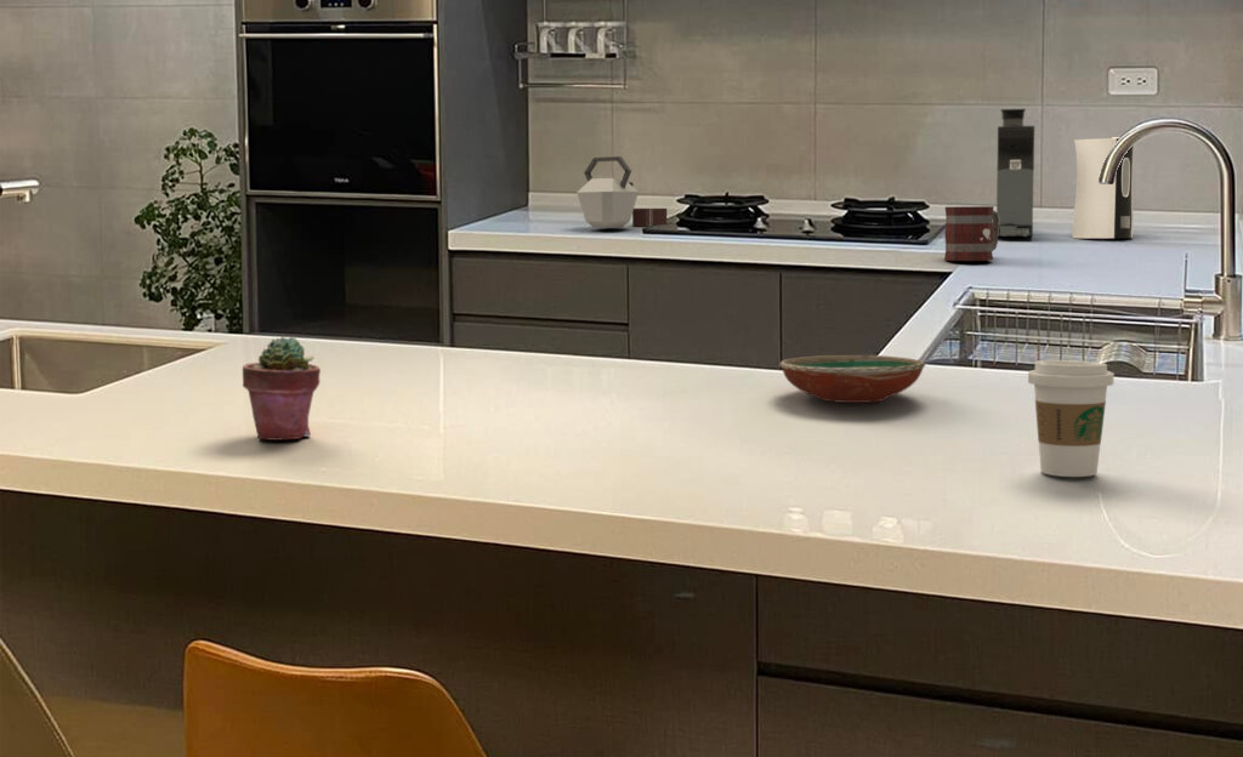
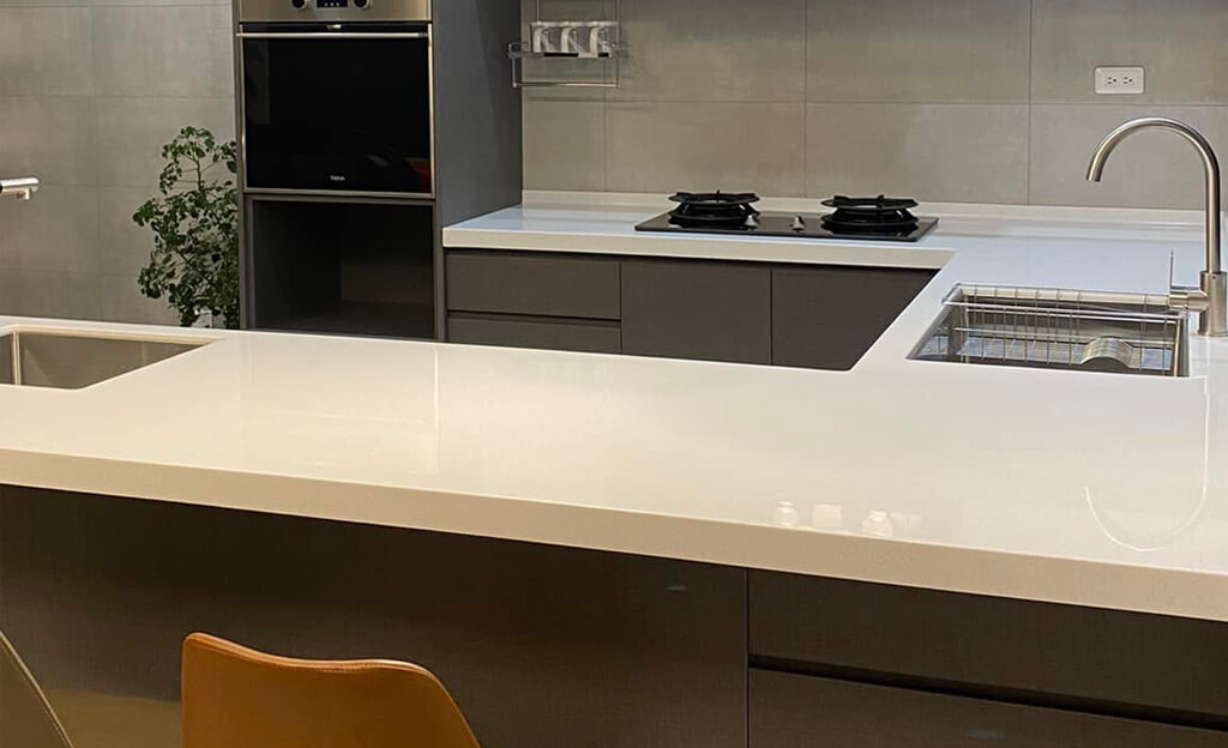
- kettle (628, 192)
- coffee maker (1015, 171)
- potted succulent (282, 386)
- coffee cup (1069, 417)
- soap dispenser (1111, 187)
- decorative bowl (851, 380)
- mug (975, 233)
